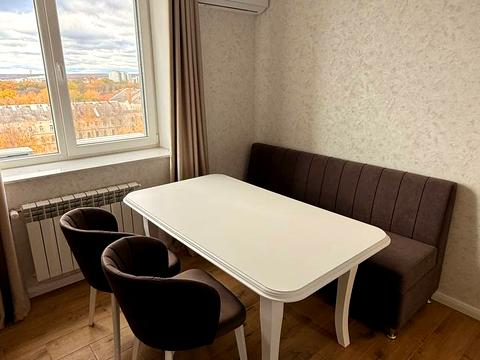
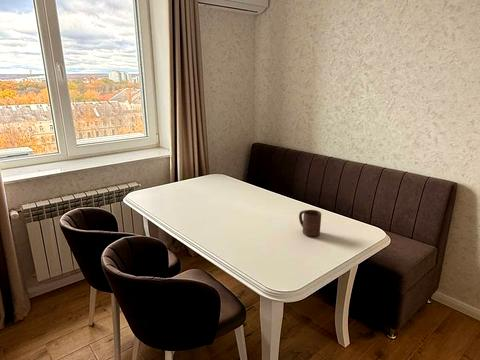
+ cup (309, 222)
